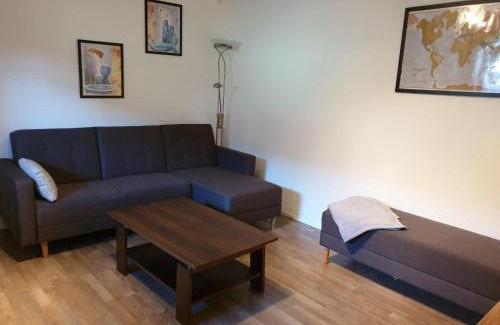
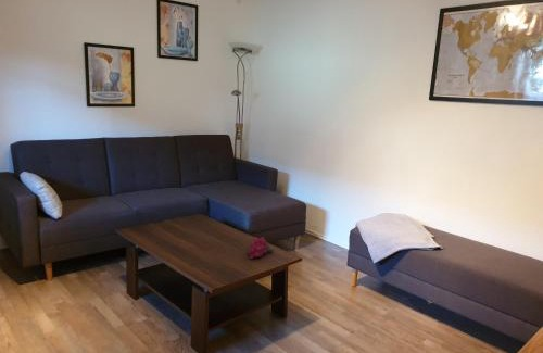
+ grapes (260, 247)
